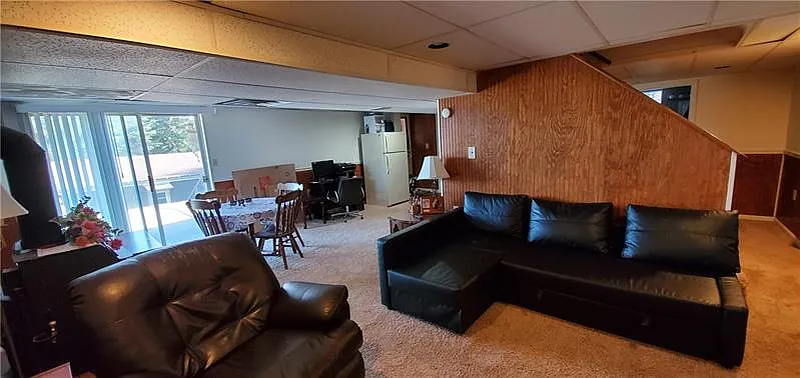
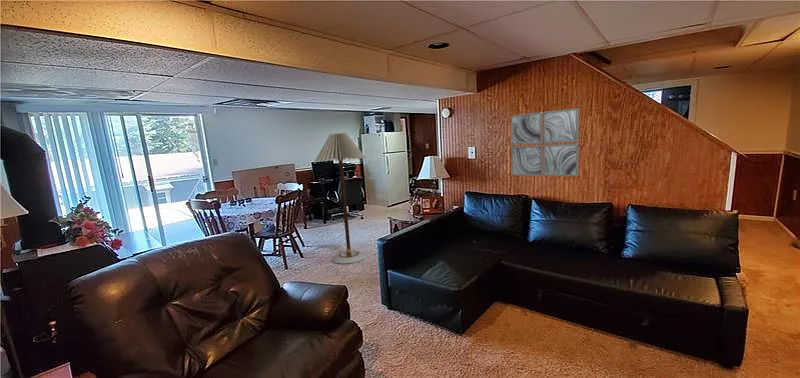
+ floor lamp (343, 196)
+ wall art (542, 145)
